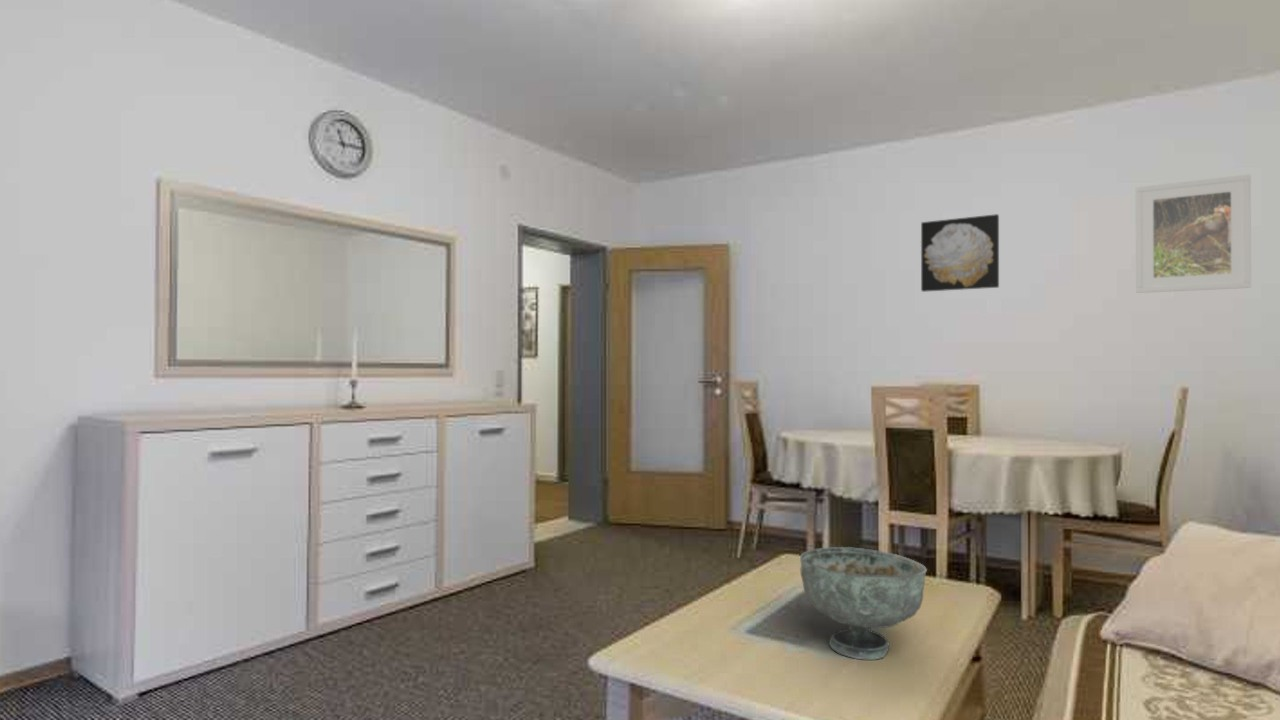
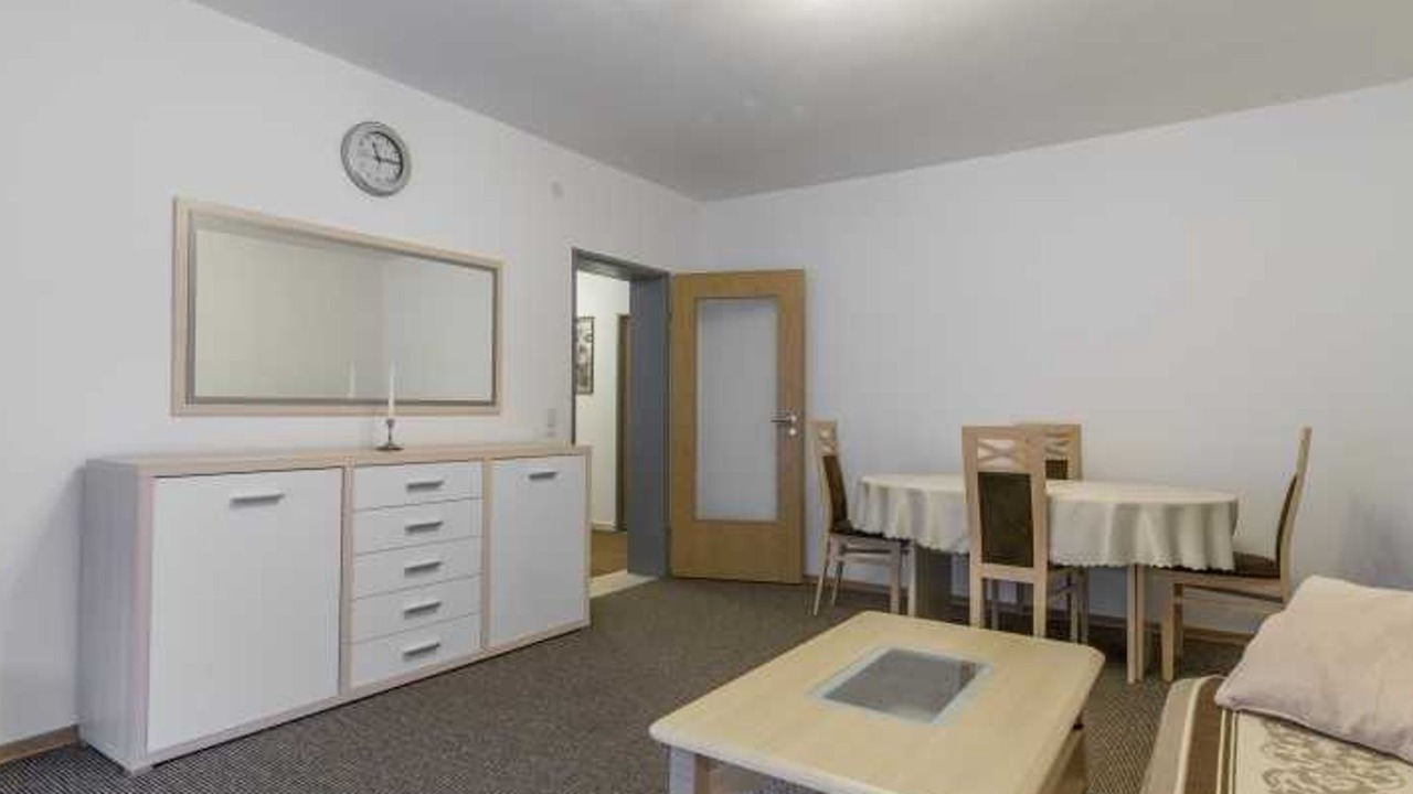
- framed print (1191, 235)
- wall art (959, 254)
- decorative bowl (860, 602)
